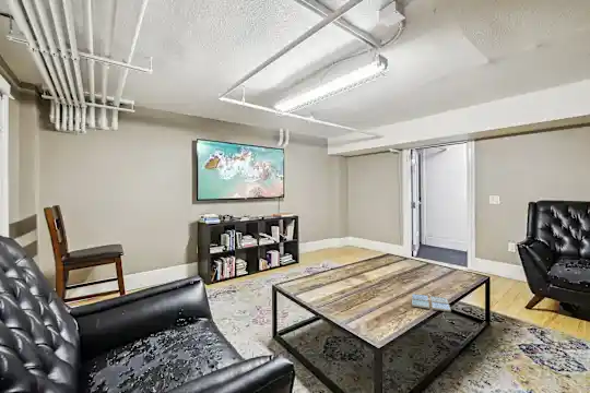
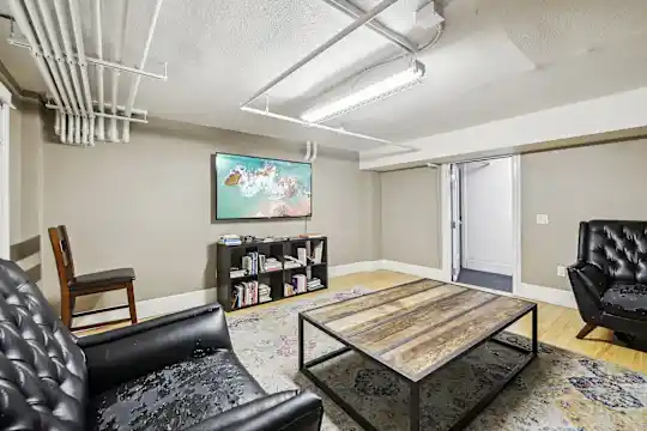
- drink coaster (428, 302)
